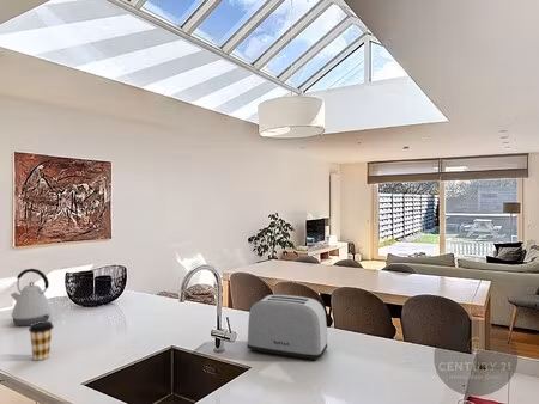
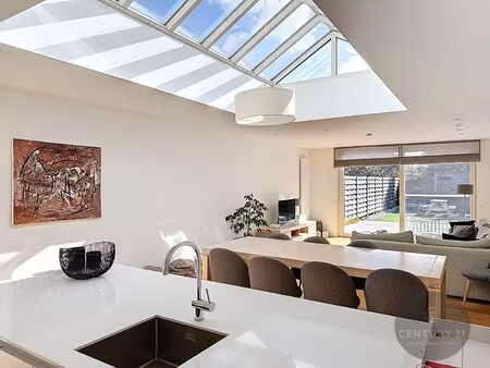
- kettle (30, 295)
- toaster (285, 324)
- coffee cup (41, 341)
